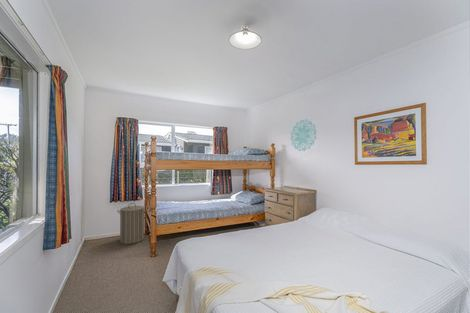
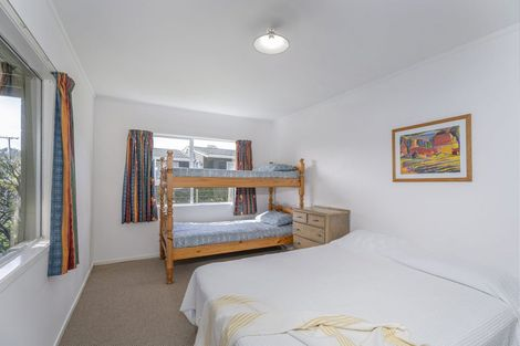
- wall decoration (302, 134)
- laundry hamper (132, 221)
